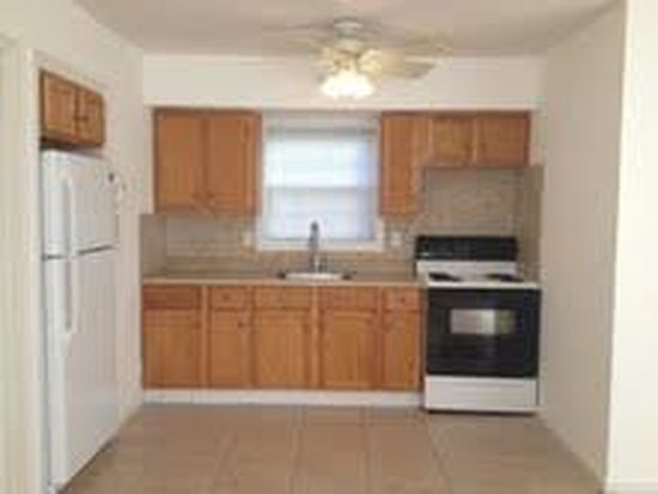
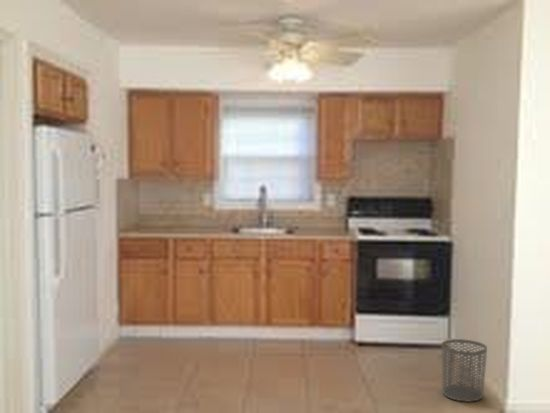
+ waste bin (463, 370)
